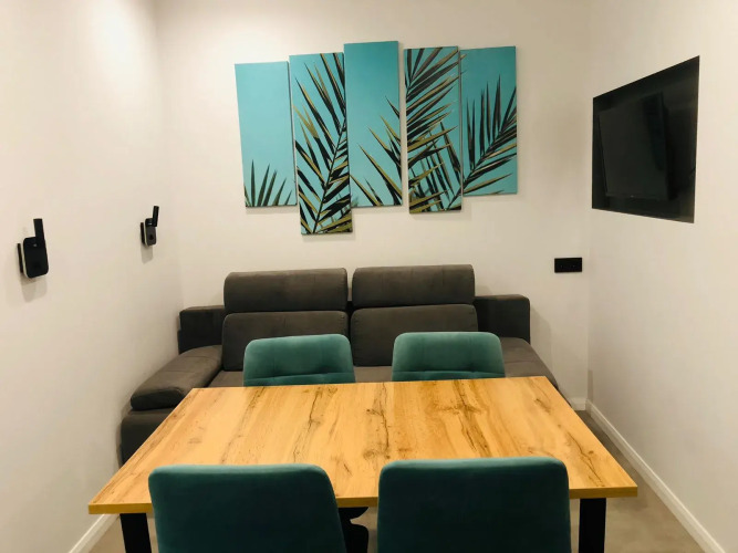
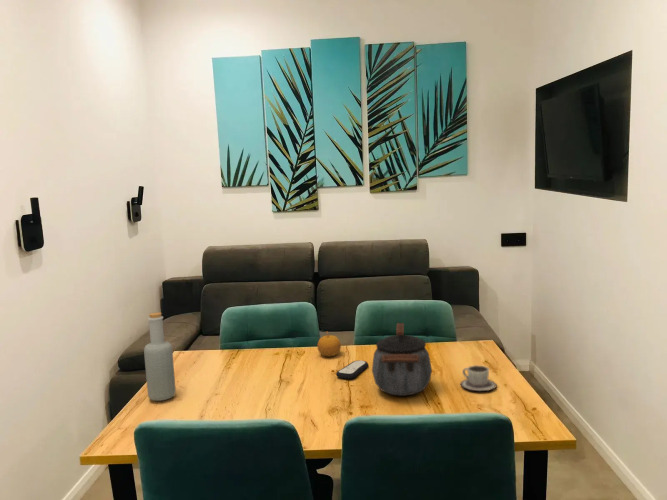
+ bottle (158, 356)
+ cup (478, 377)
+ remote control (353, 369)
+ fruit (328, 343)
+ kettle (401, 358)
